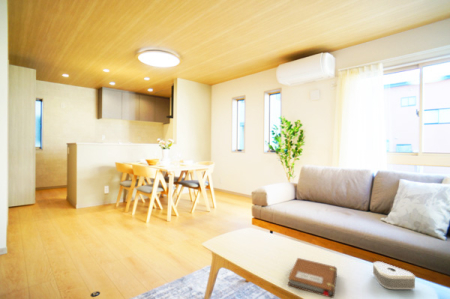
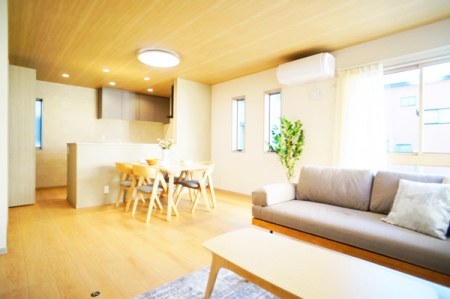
- notebook (313, 276)
- speaker (392, 275)
